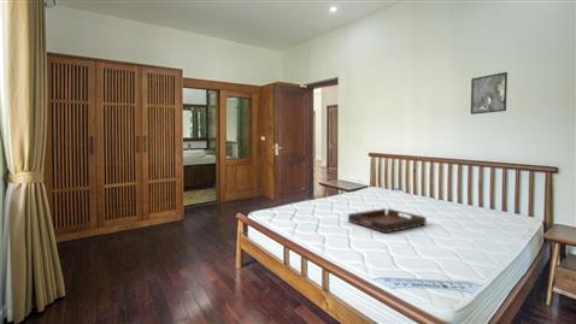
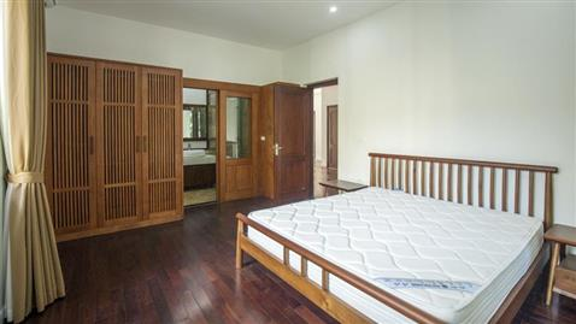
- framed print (488, 94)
- serving tray (386, 218)
